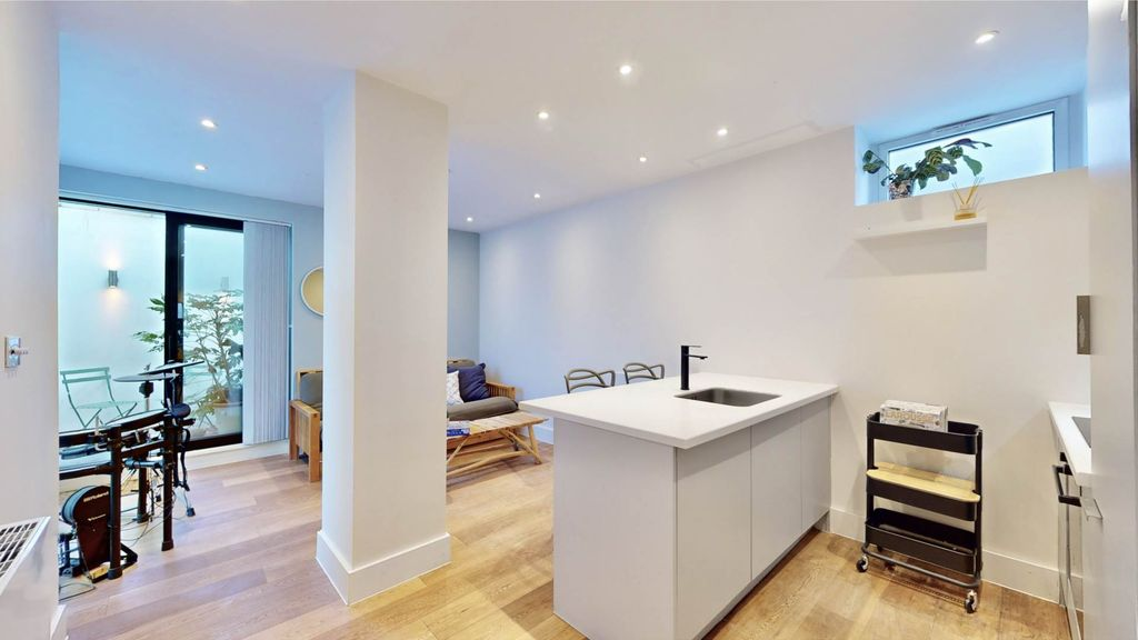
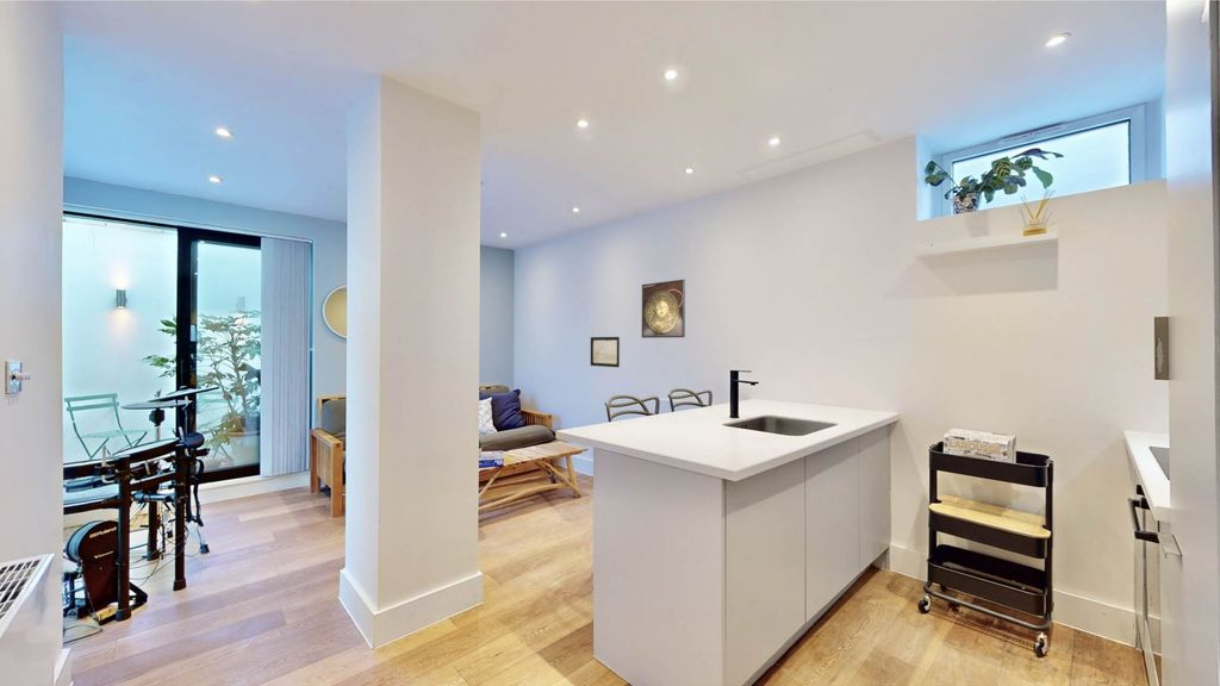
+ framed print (662, 310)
+ wall art (604, 351)
